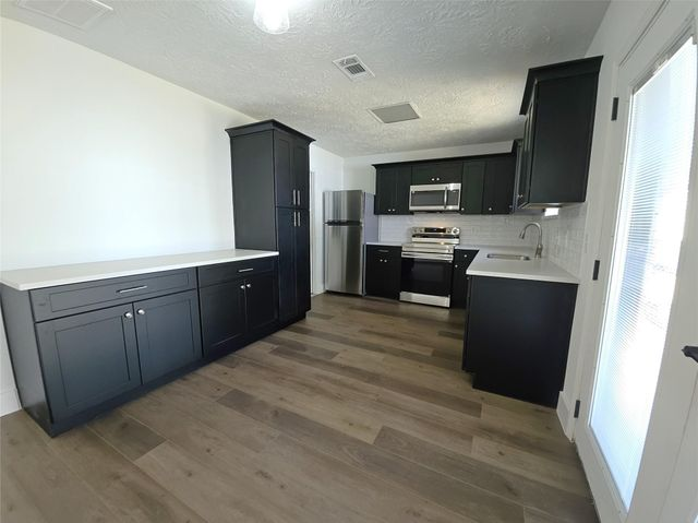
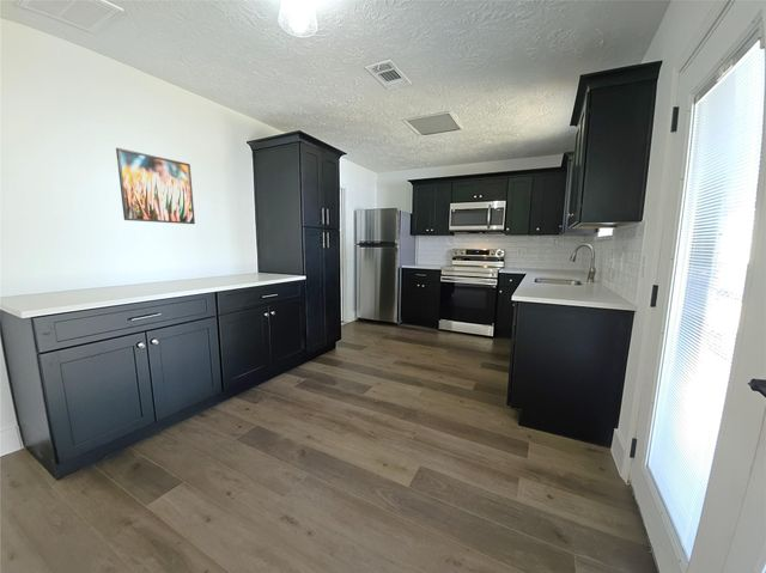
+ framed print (159, 189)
